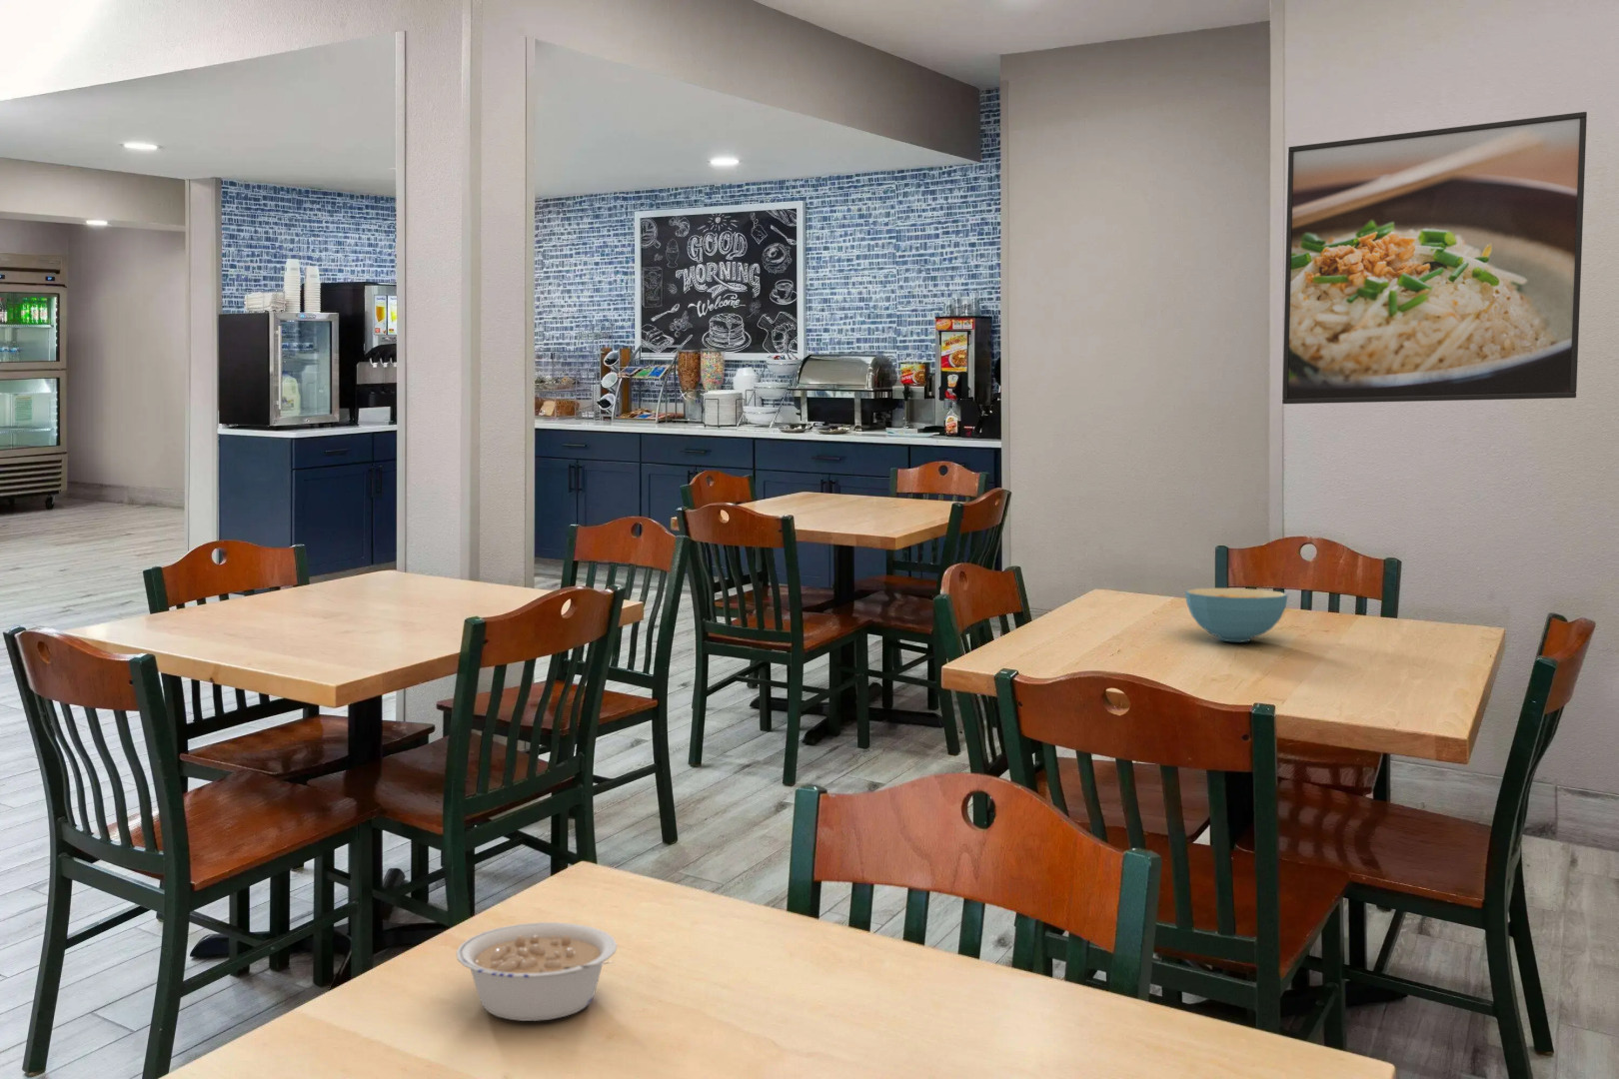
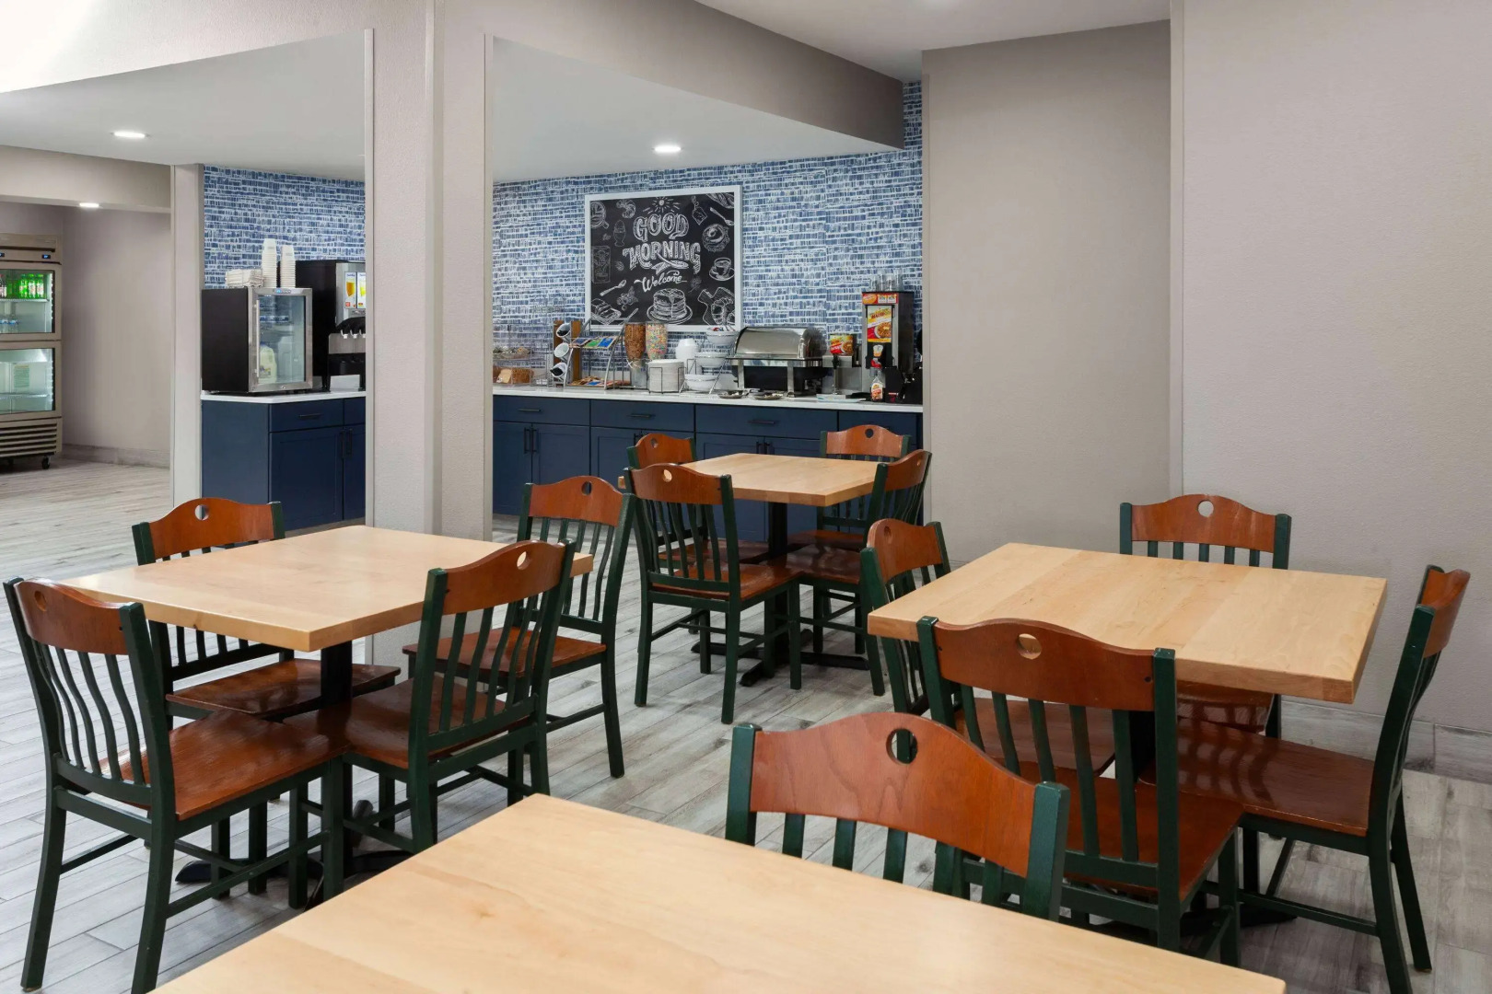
- legume (543, 968)
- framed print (1425, 267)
- cereal bowl (1235, 615)
